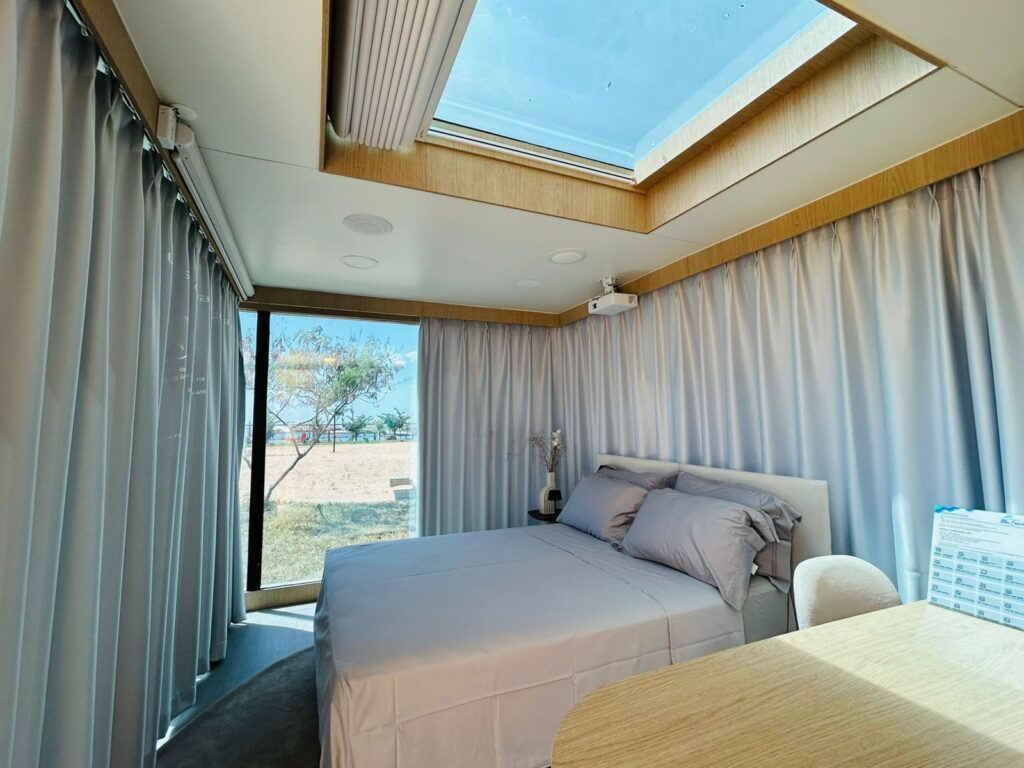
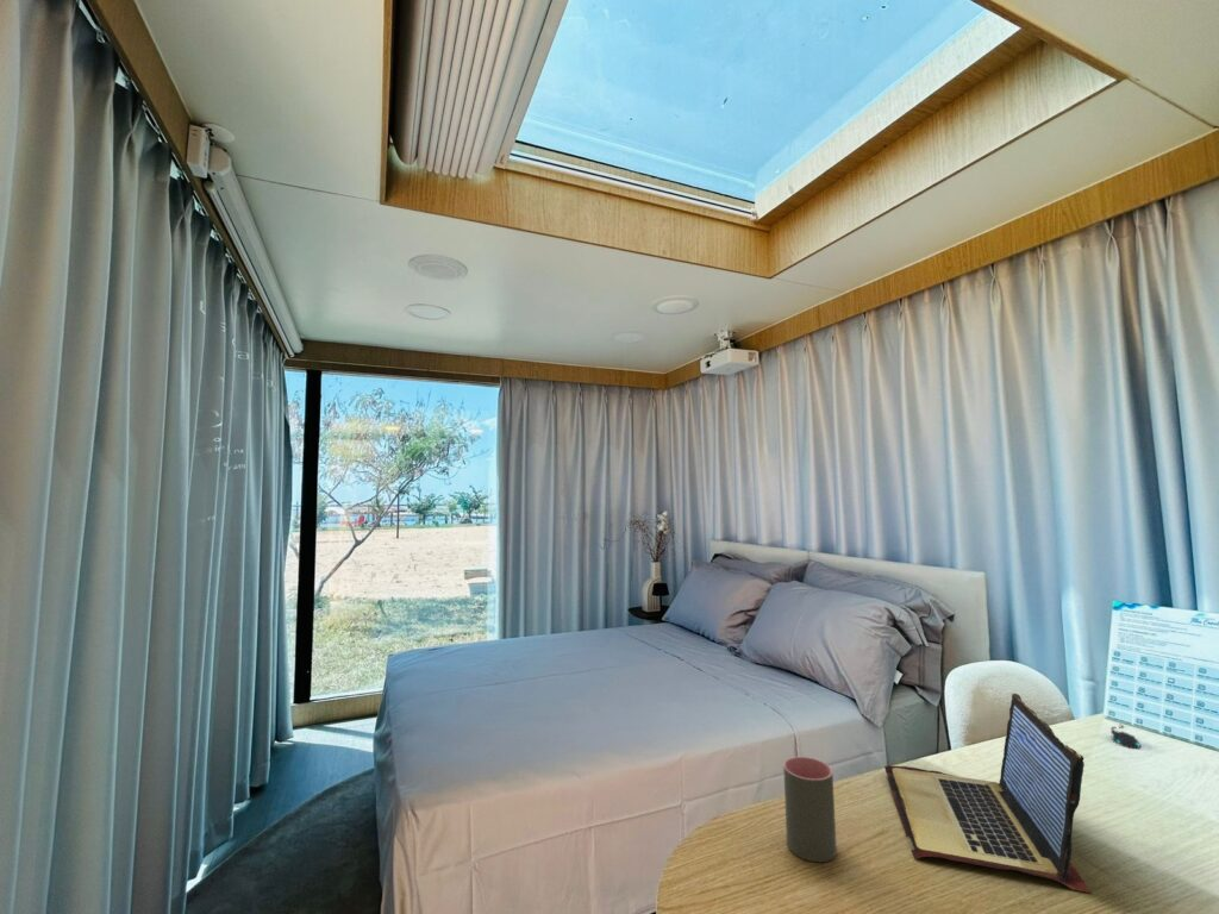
+ cup (808, 807)
+ laptop (965, 777)
+ mouse (1124, 732)
